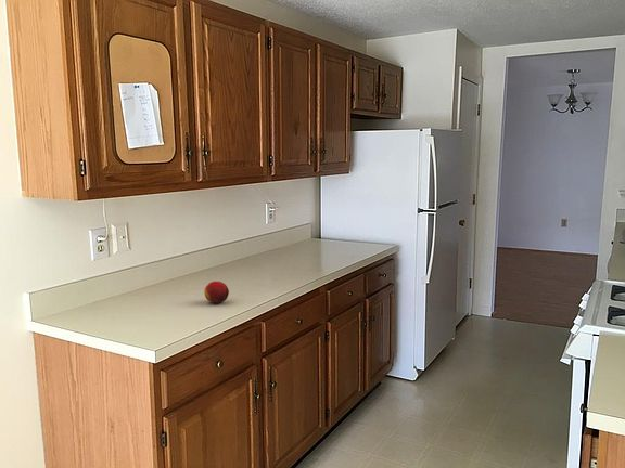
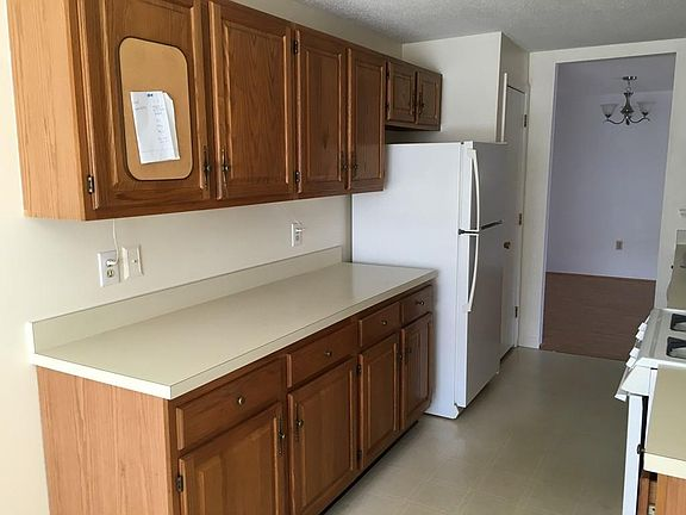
- fruit (216, 291)
